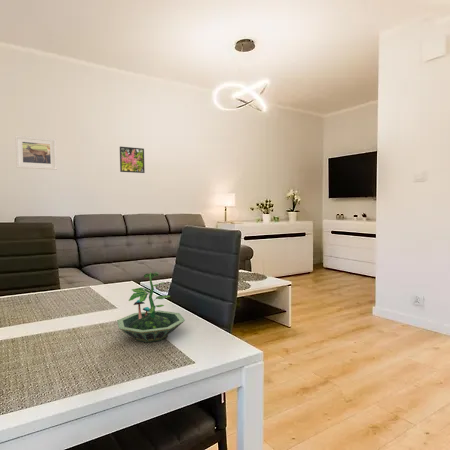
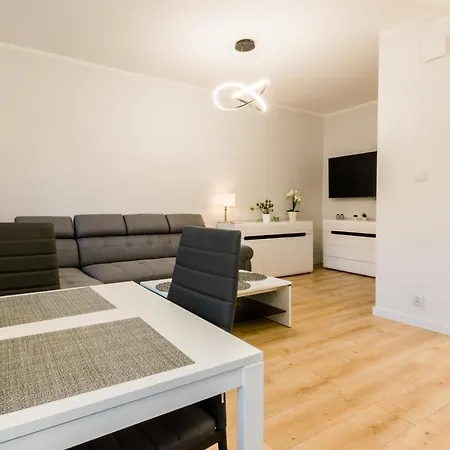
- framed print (36, 153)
- terrarium (150, 284)
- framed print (132, 160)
